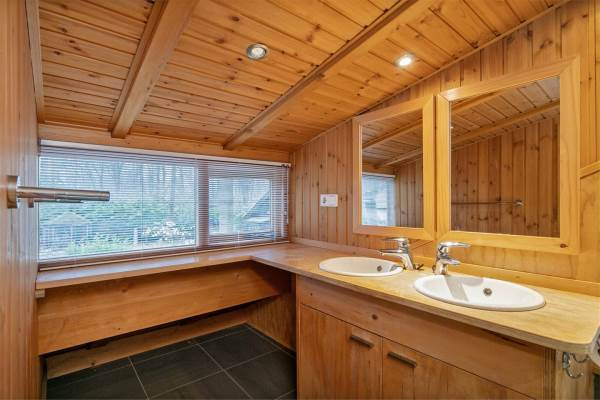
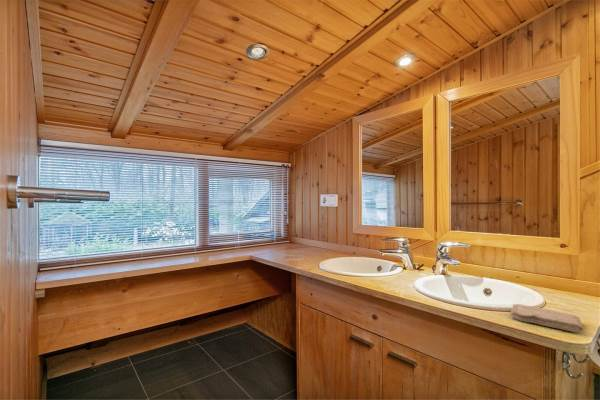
+ washcloth (544, 316)
